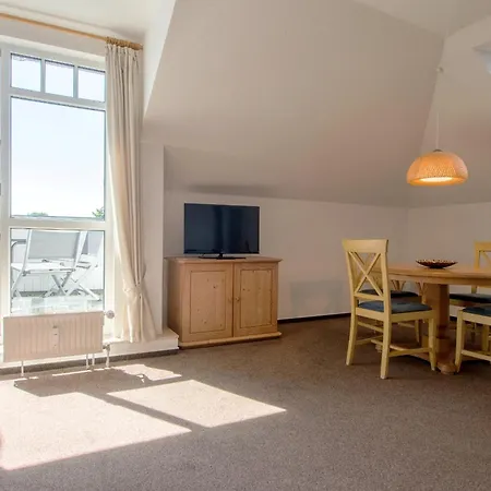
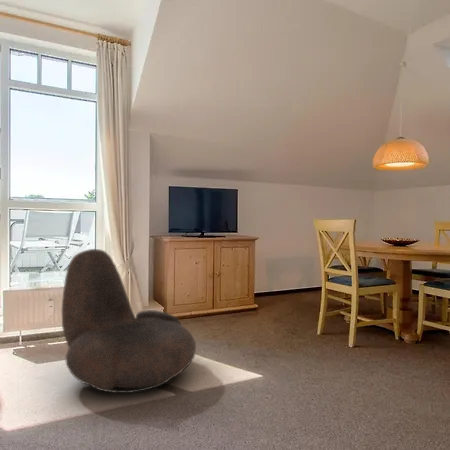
+ armchair (129, 312)
